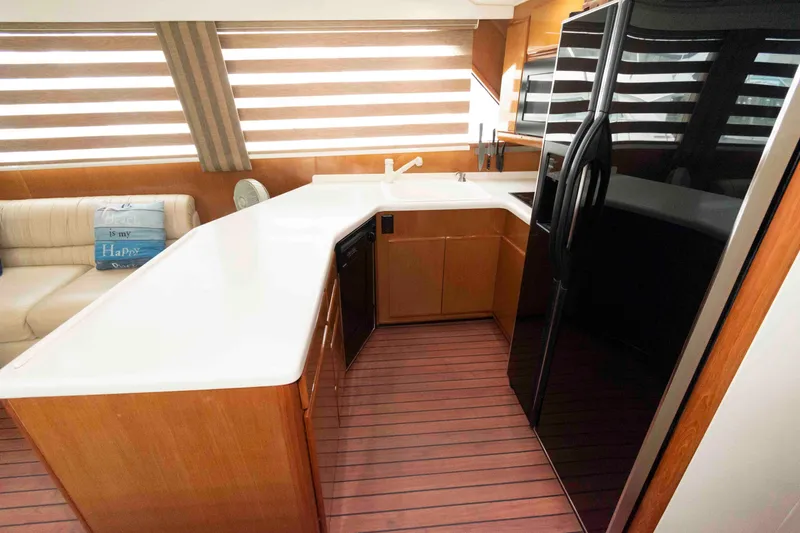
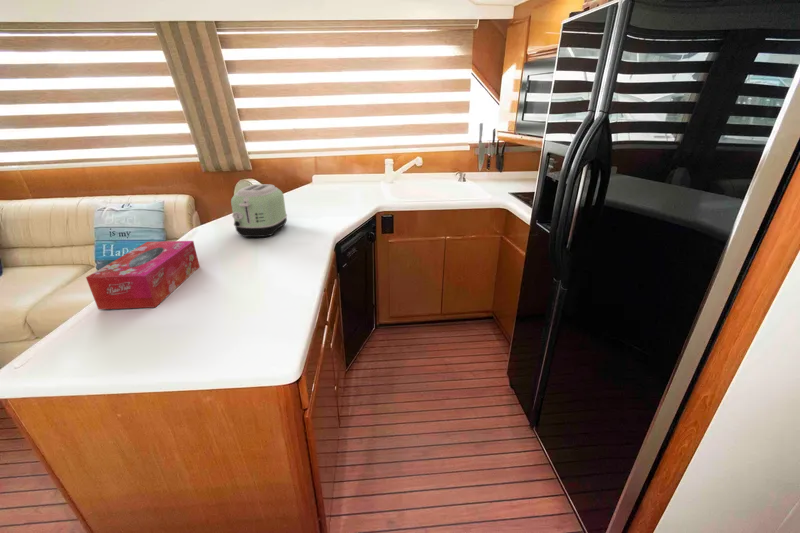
+ toaster (259, 210)
+ tissue box (150, 271)
